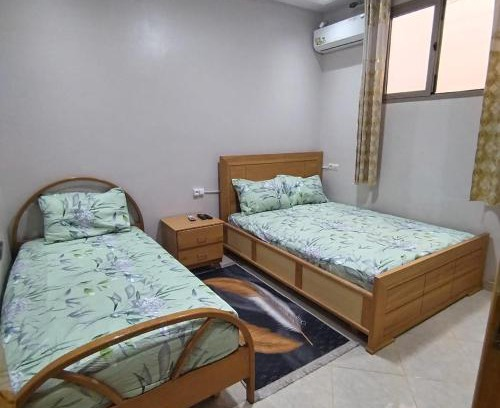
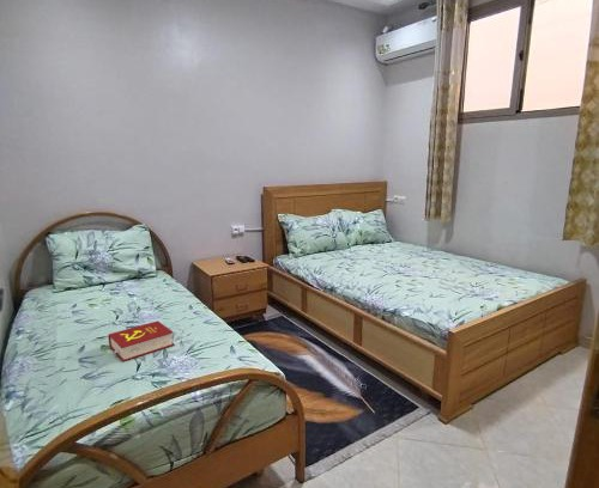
+ book (141, 338)
